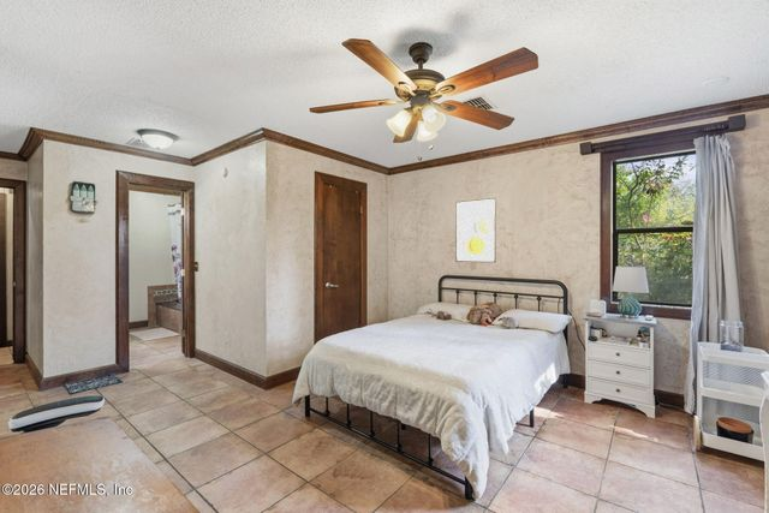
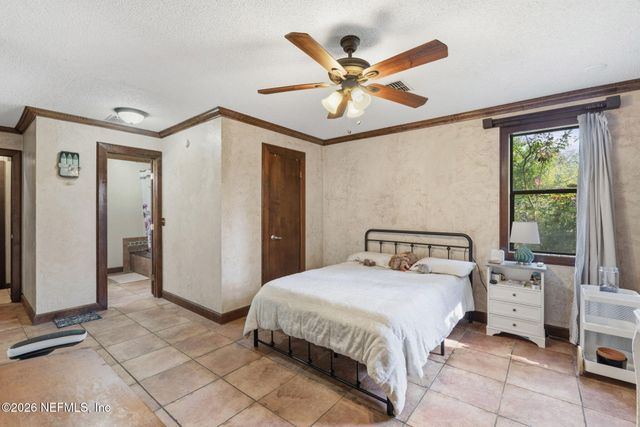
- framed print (475, 231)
